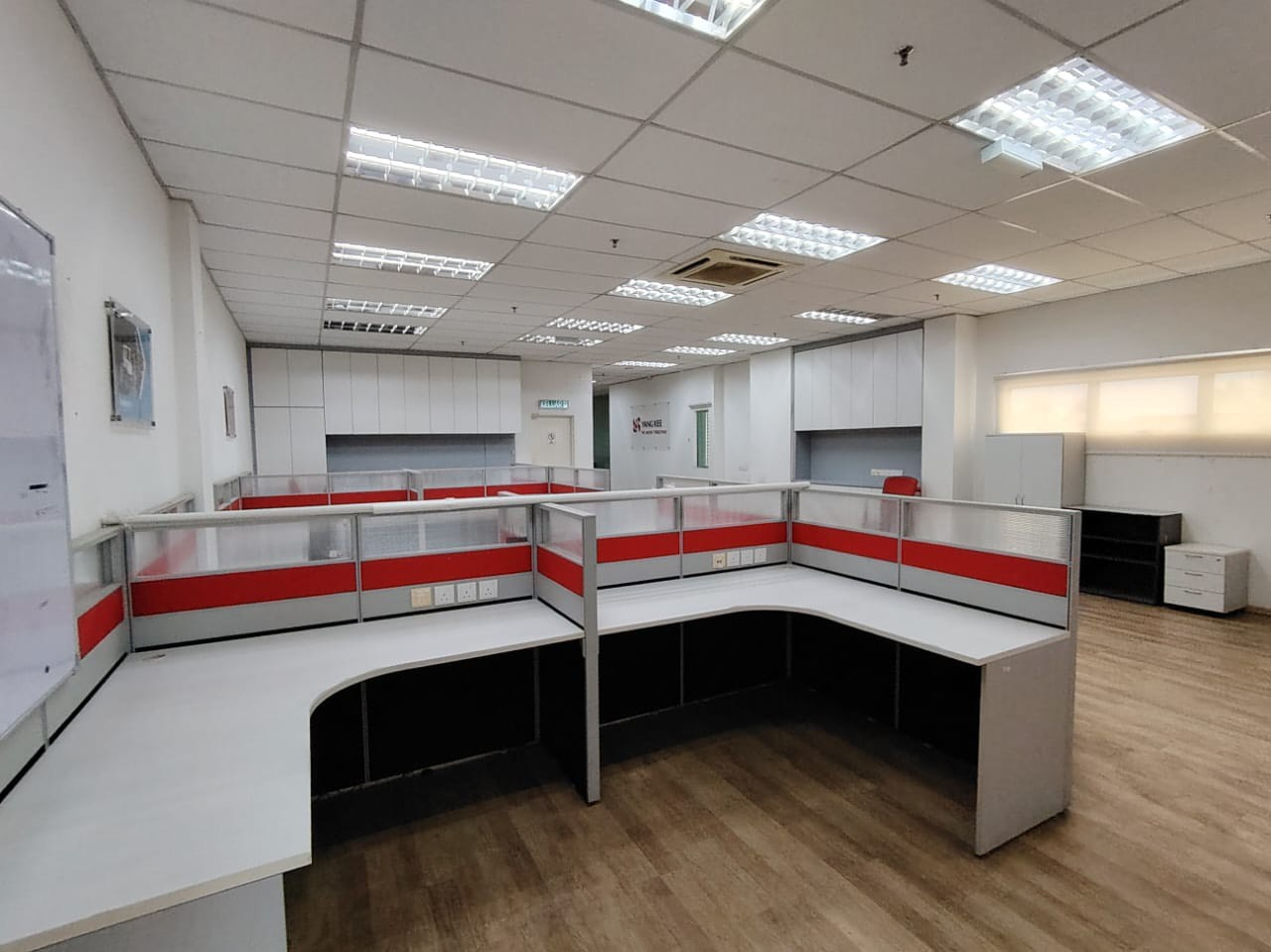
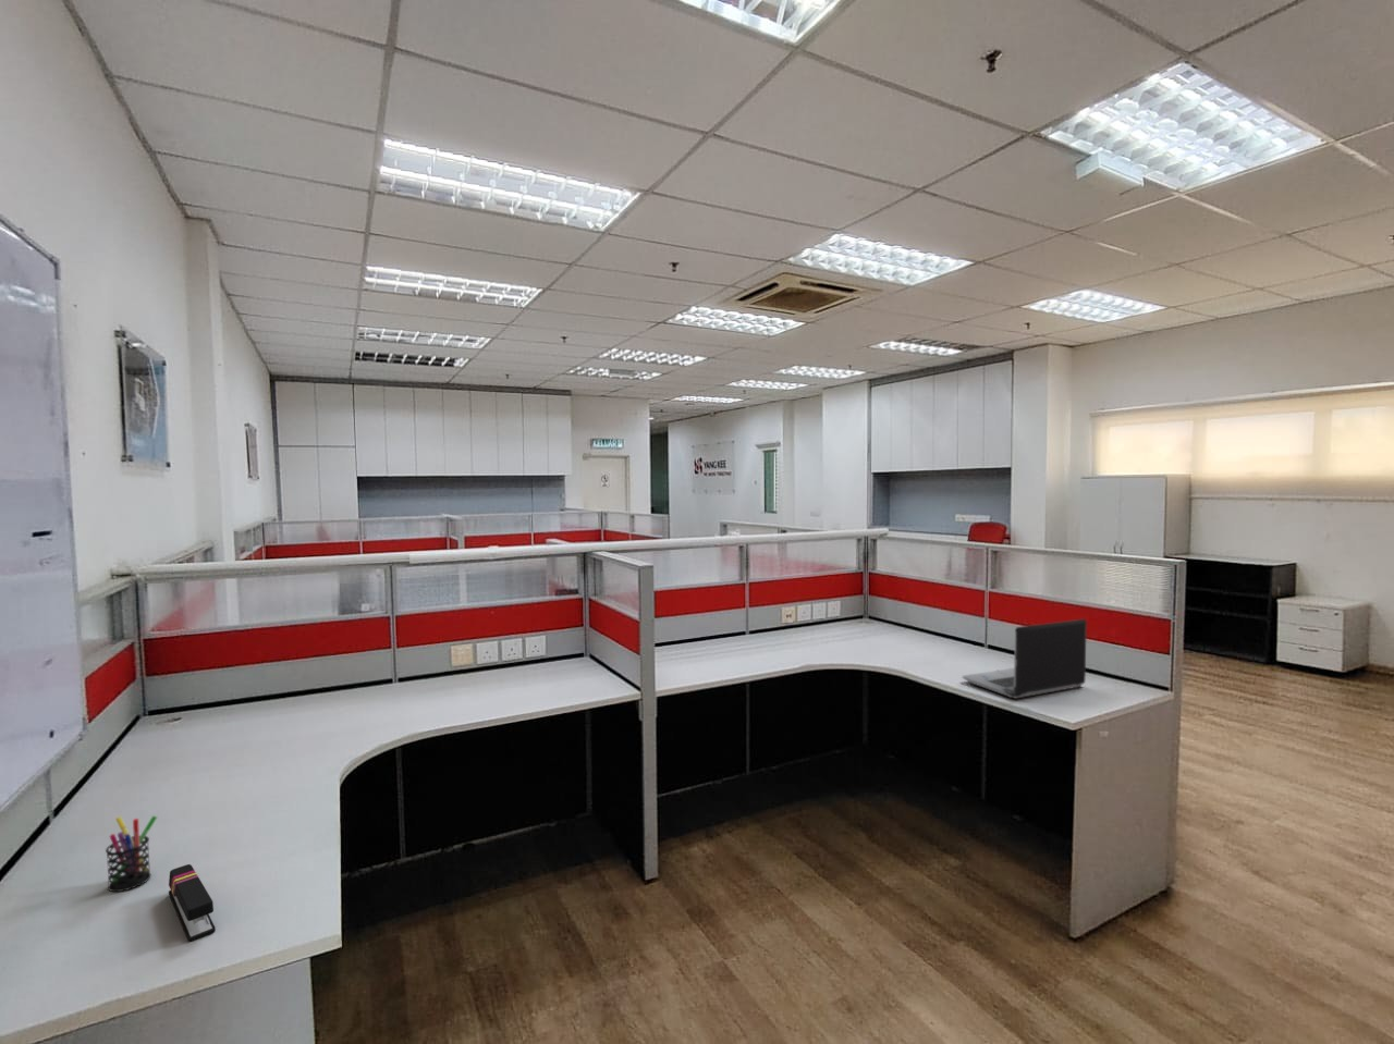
+ stapler (190, 897)
+ pen holder (133, 847)
+ laptop computer (1022, 650)
